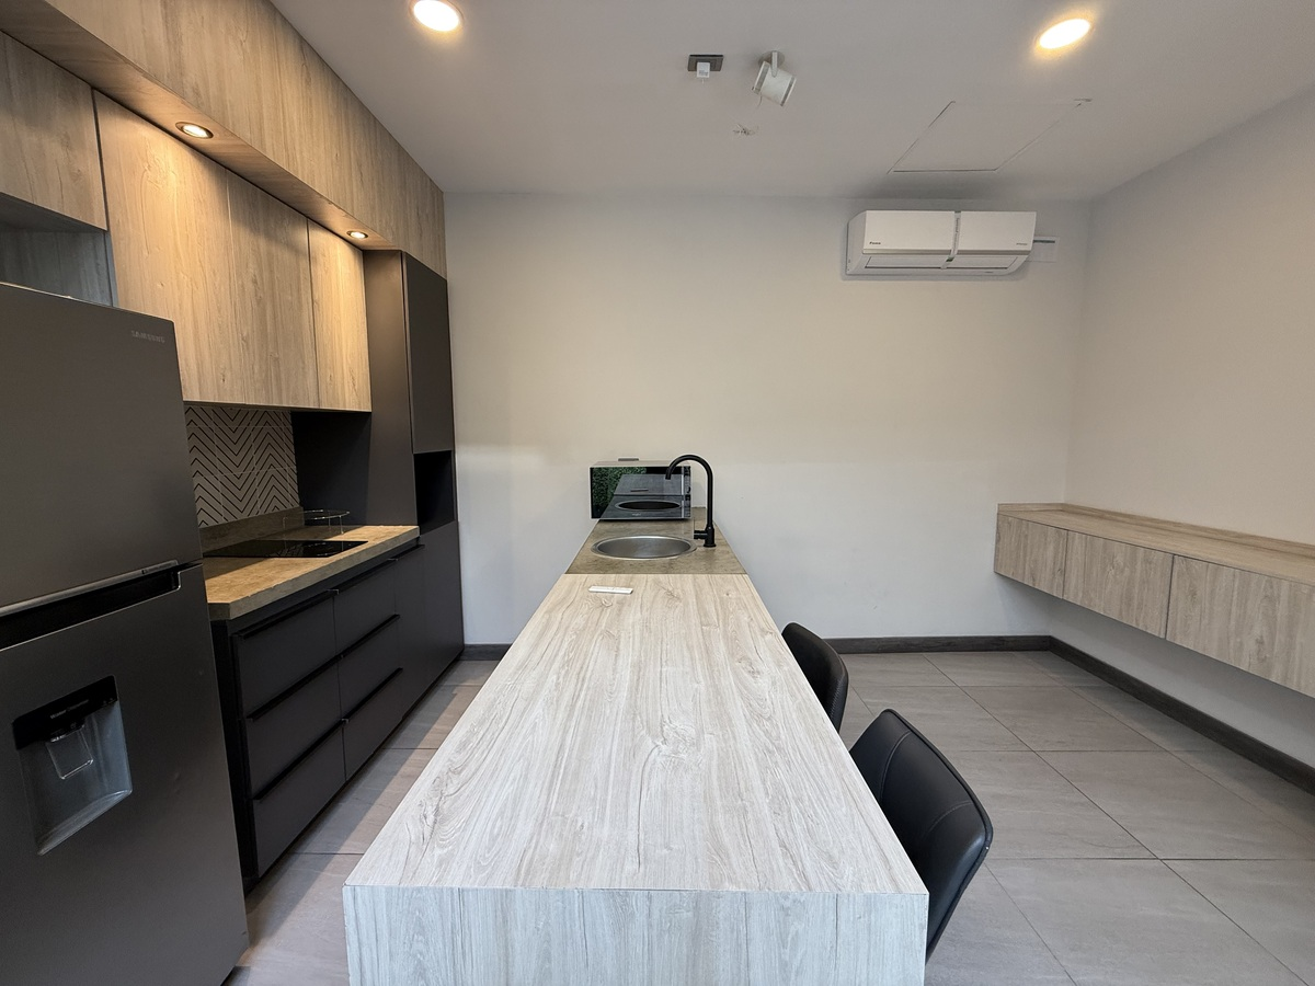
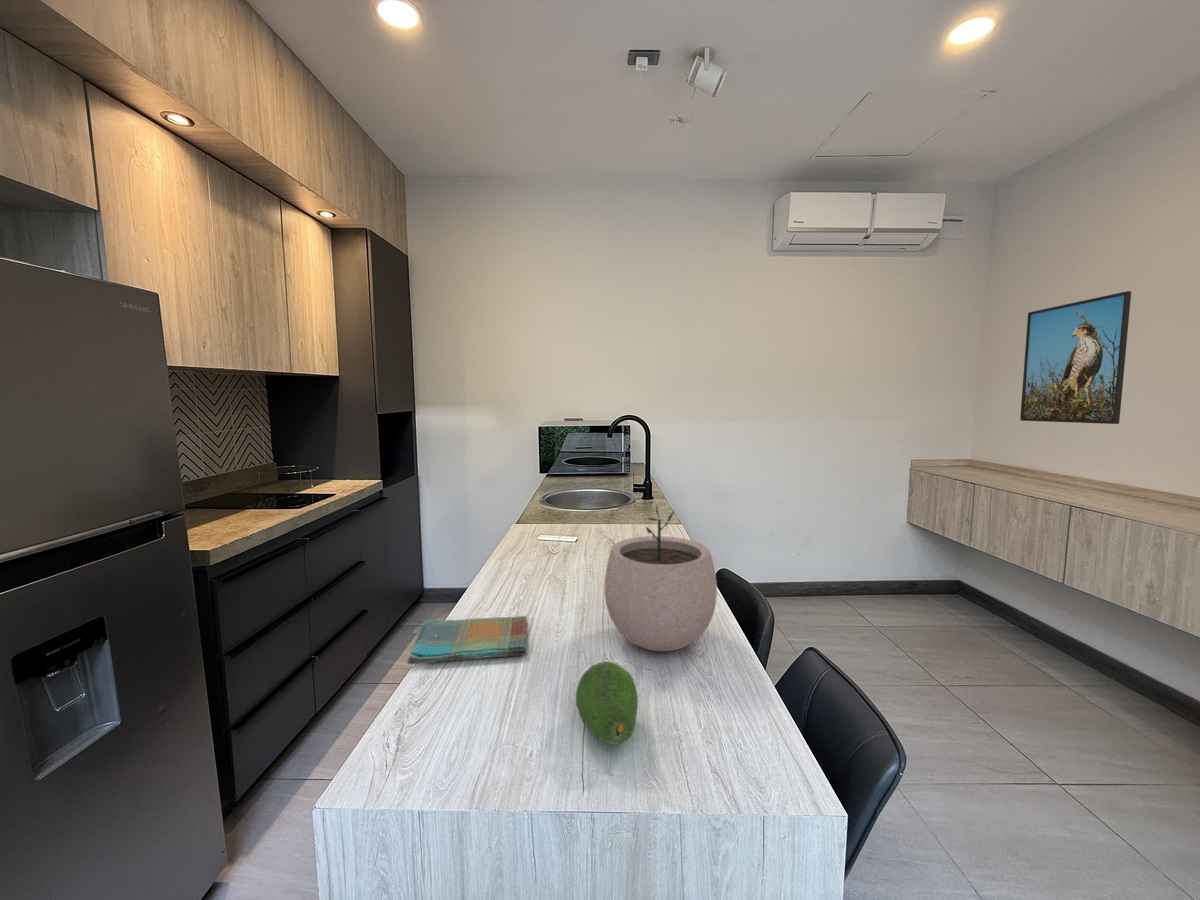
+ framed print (1069, 363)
+ dish towel (472, 636)
+ plant pot (659, 575)
+ fruit (607, 702)
